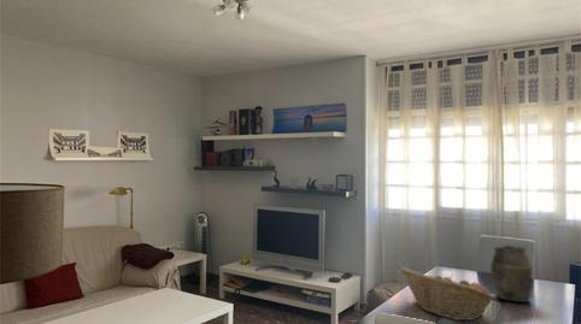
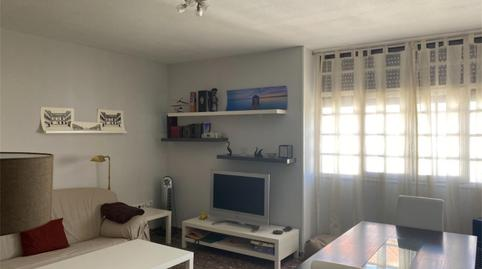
- vase (511, 271)
- fruit basket (445, 289)
